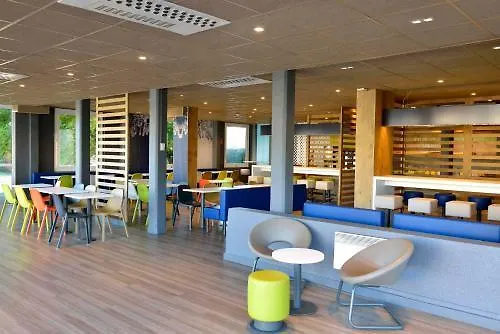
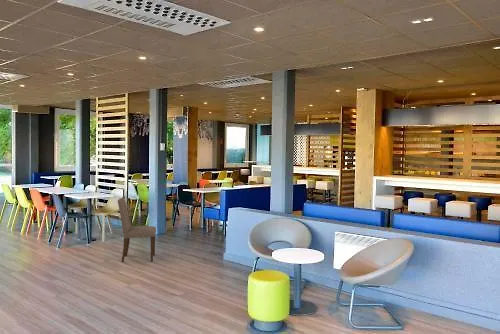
+ dining chair (138, 228)
